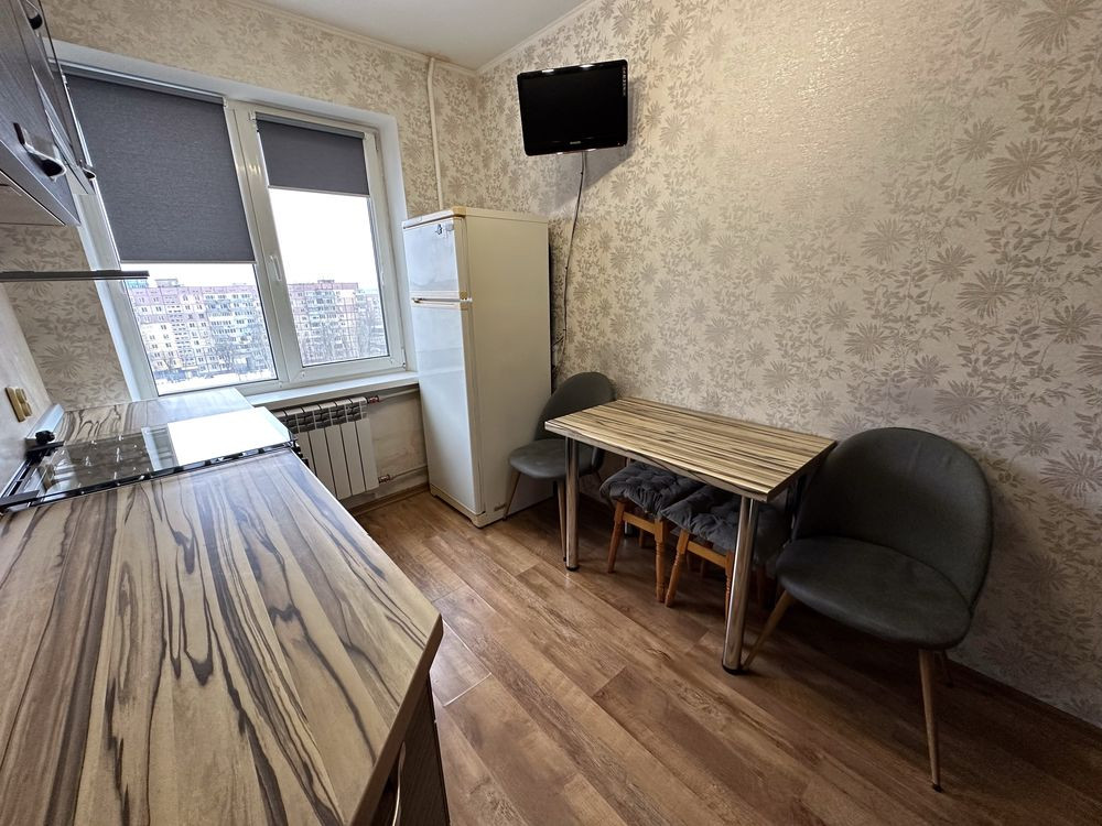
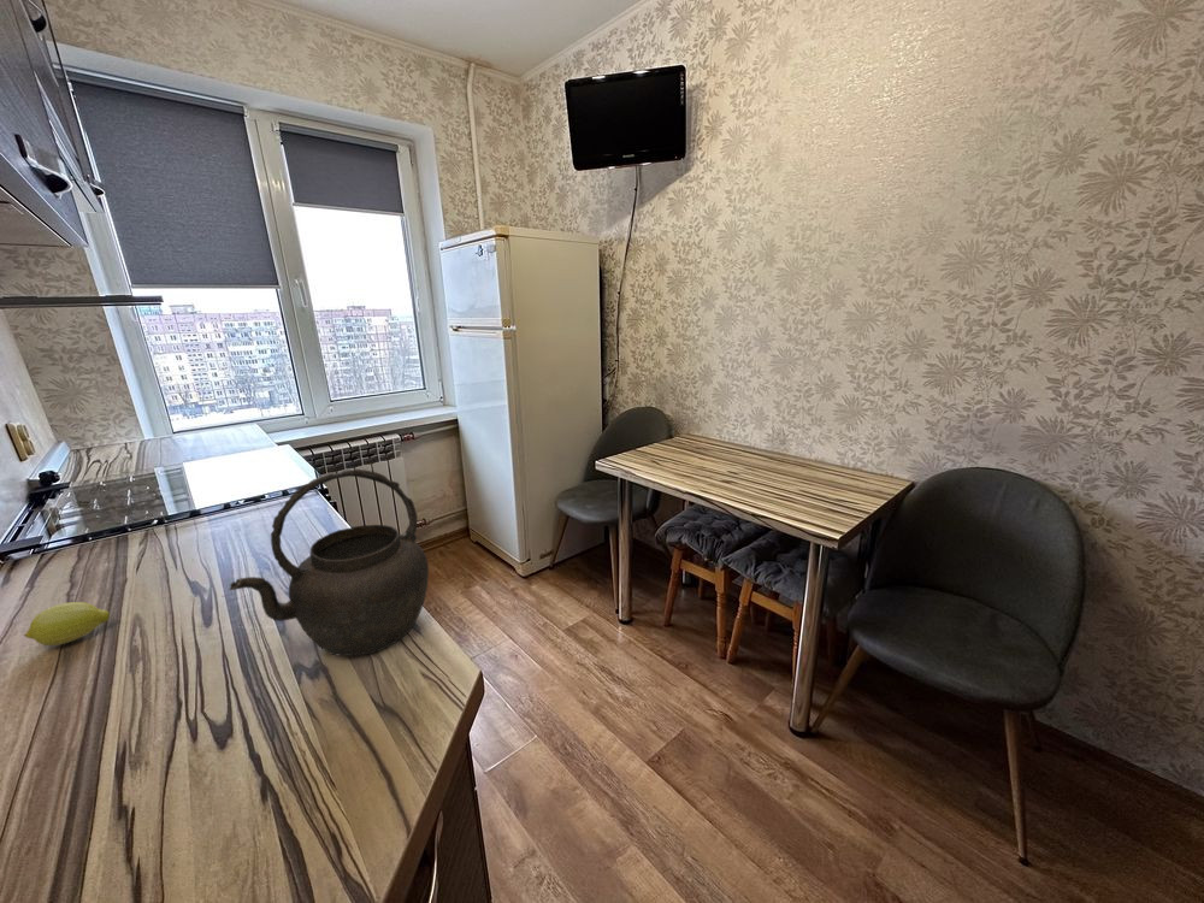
+ kettle (338, 561)
+ fruit (67, 621)
